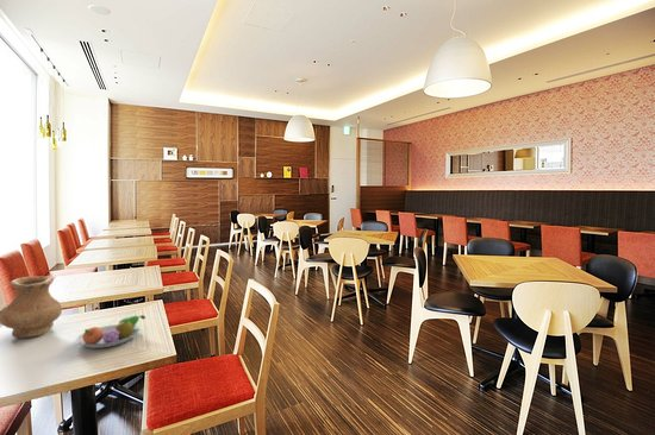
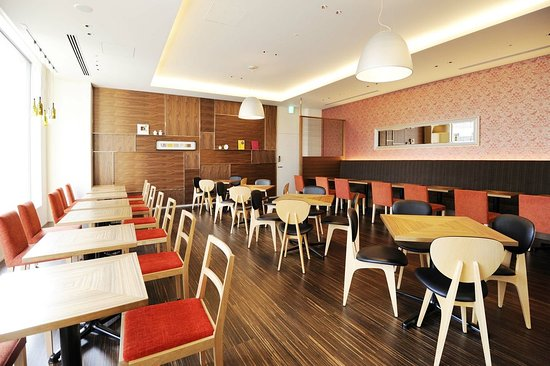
- fruit bowl (112, 328)
- vase (31, 305)
